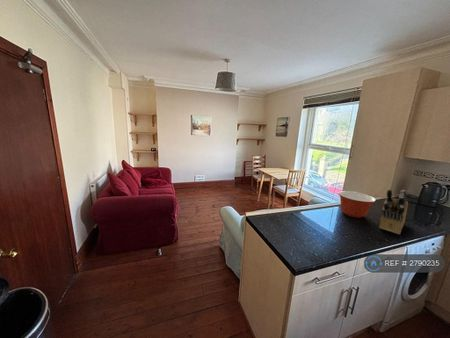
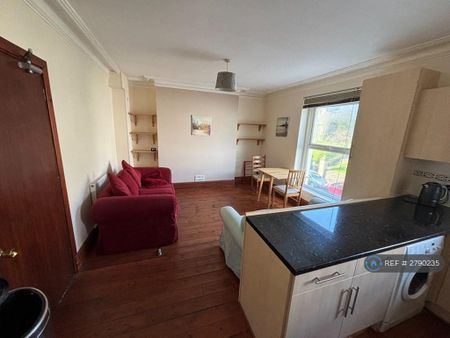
- mixing bowl (354, 205)
- knife block (395, 207)
